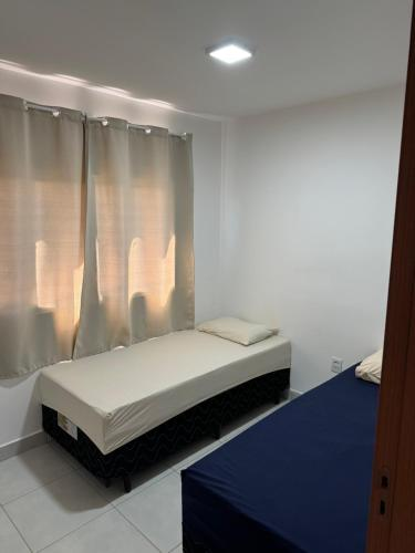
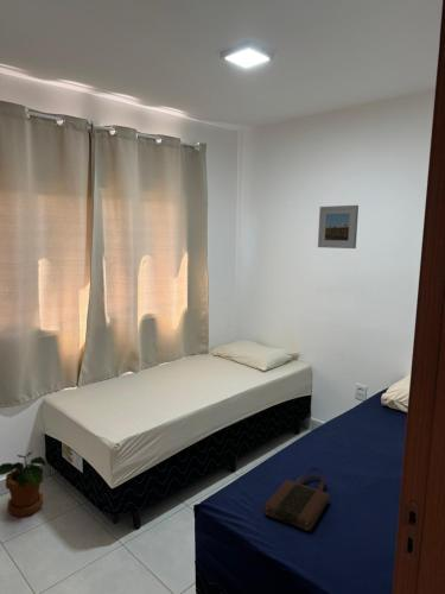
+ potted plant (23, 486)
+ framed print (337, 227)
+ tote bag (303, 493)
